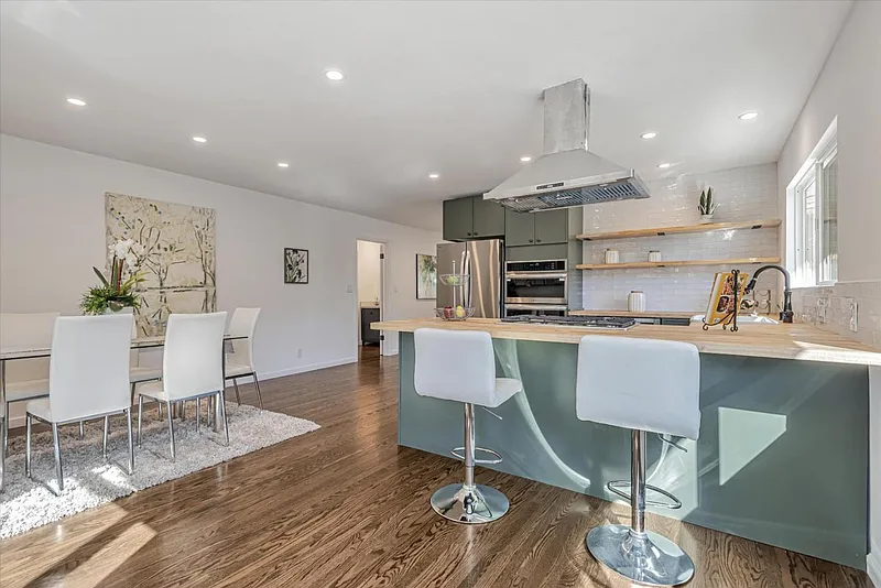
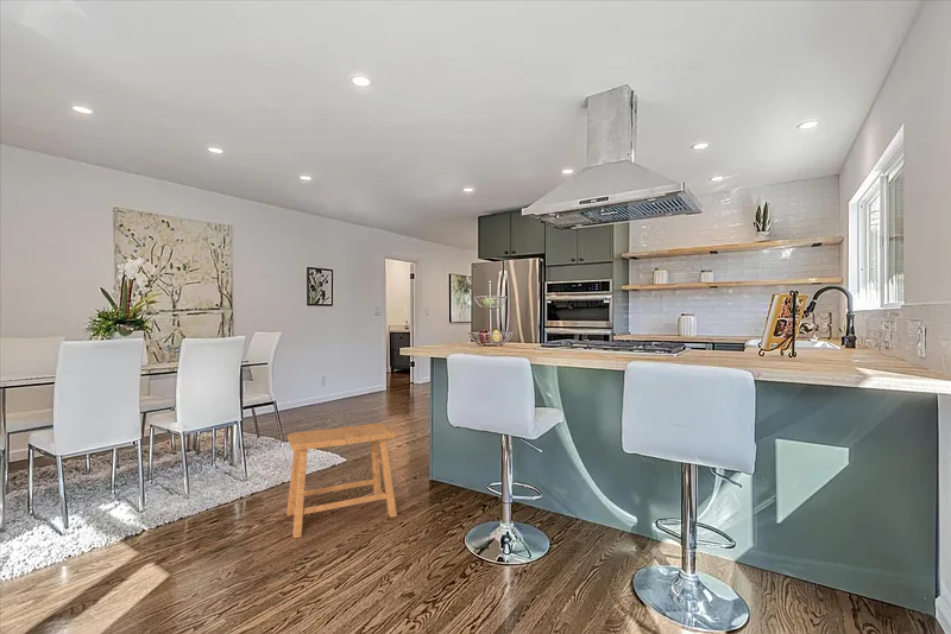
+ stool (341, 484)
